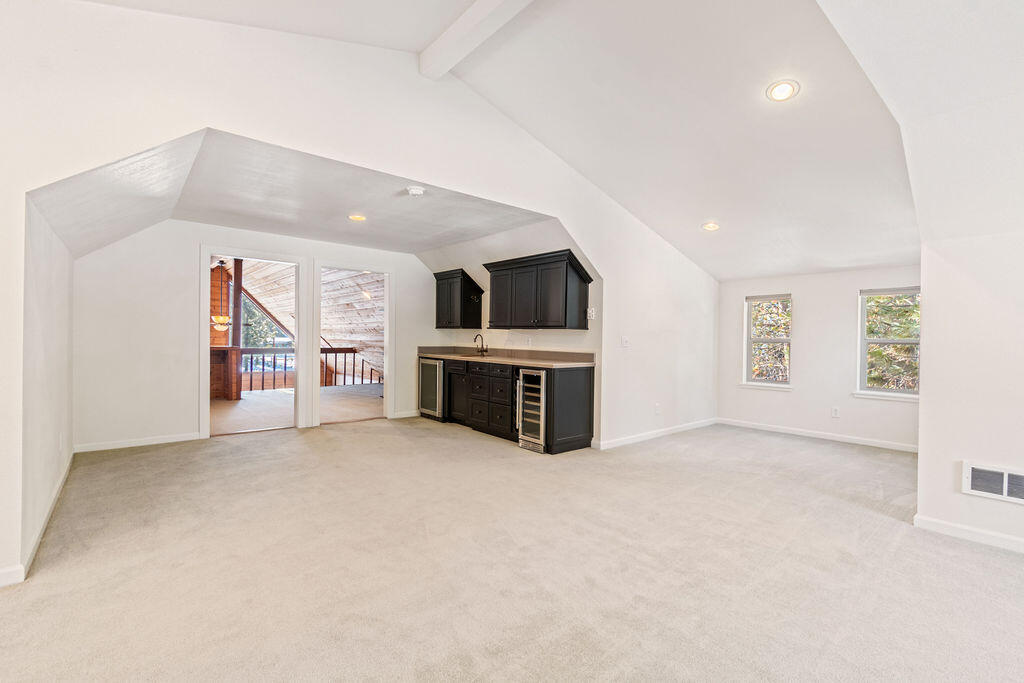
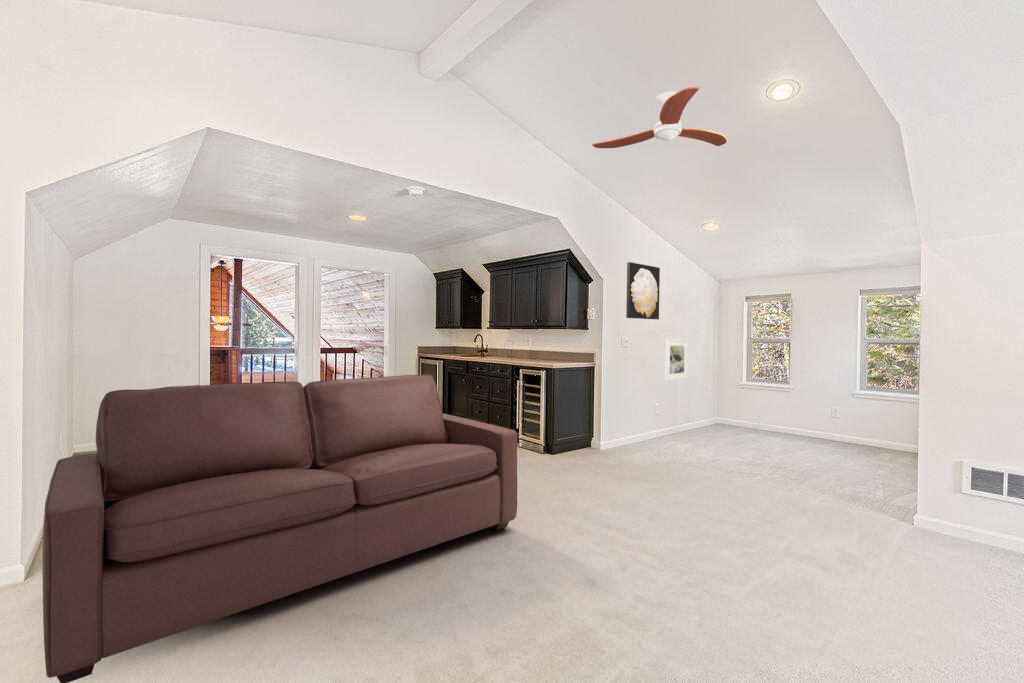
+ wall art (643, 291)
+ sofa (320, 469)
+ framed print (676, 359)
+ ceiling fan (660, 115)
